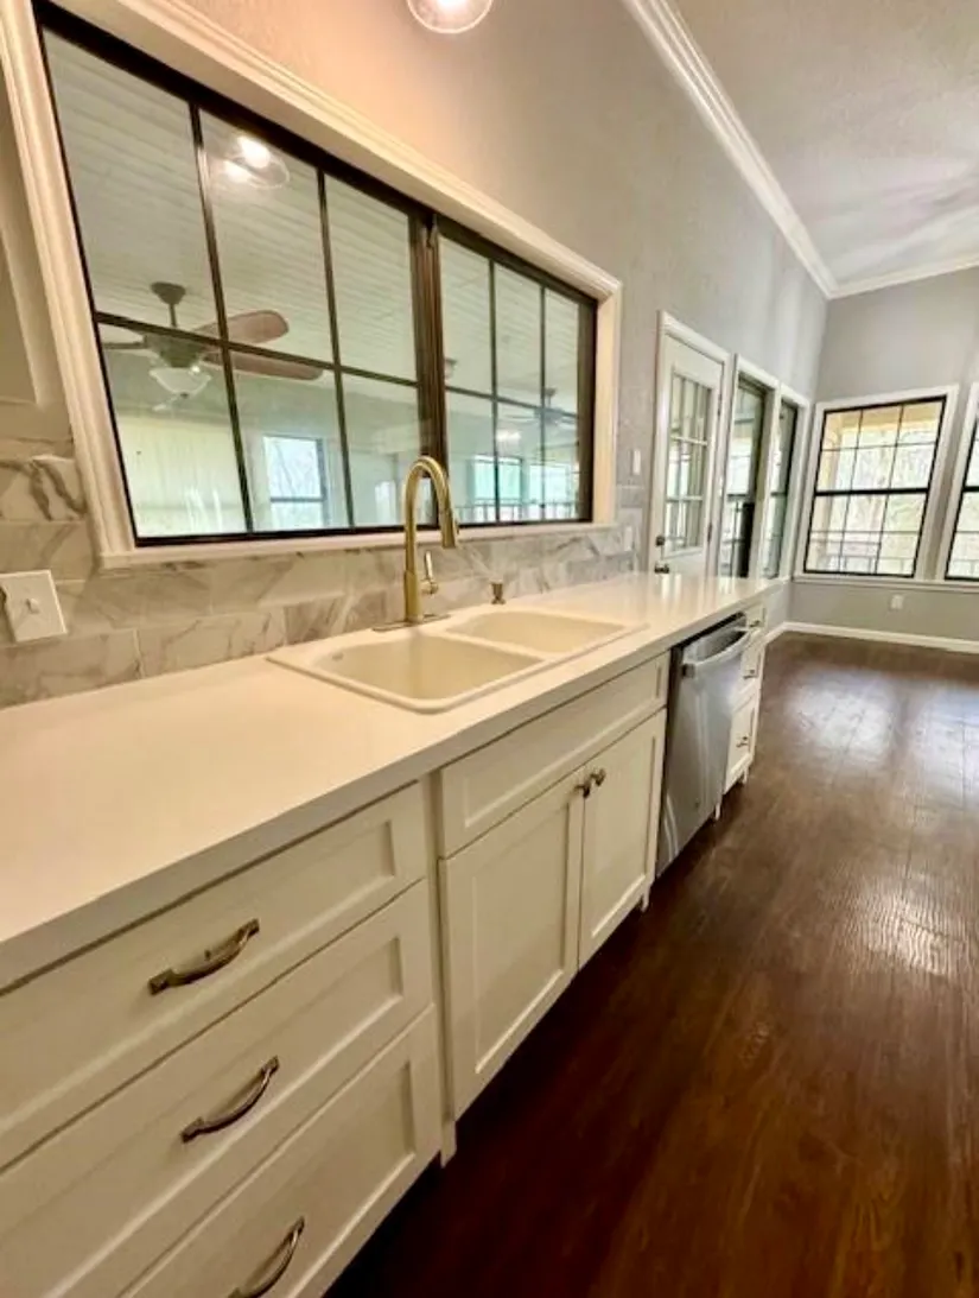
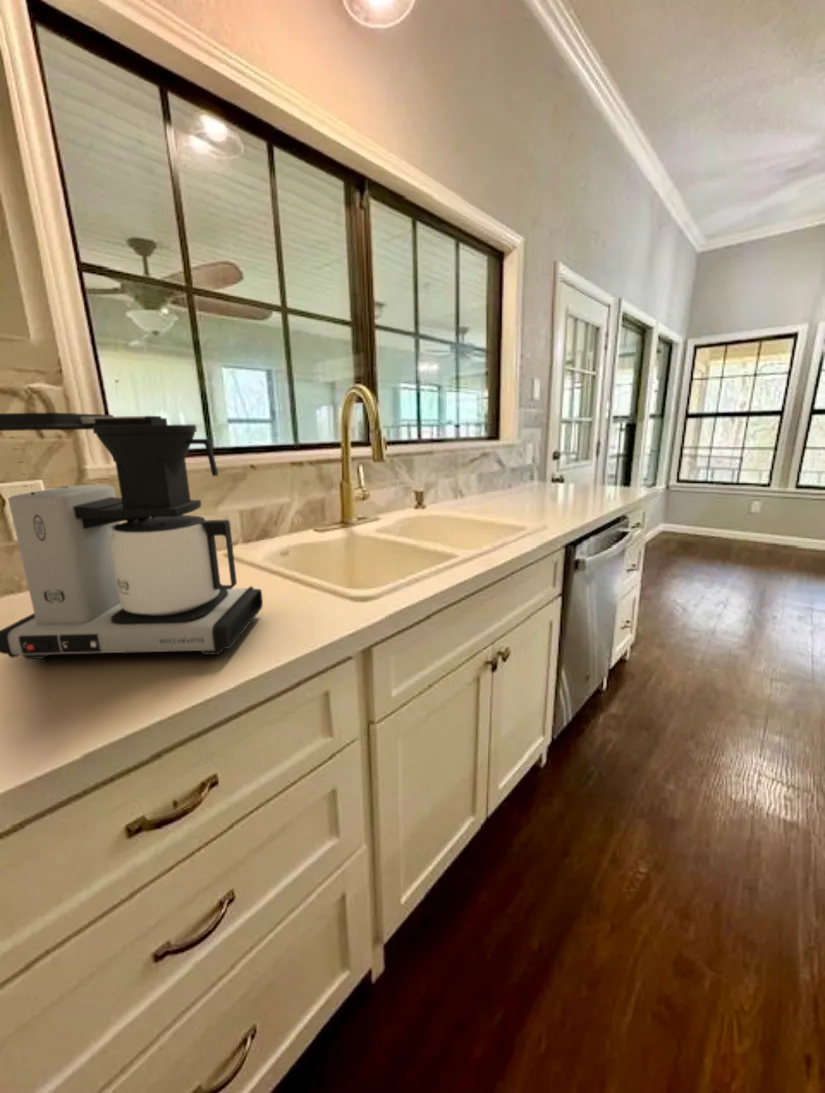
+ coffee maker (130, 531)
